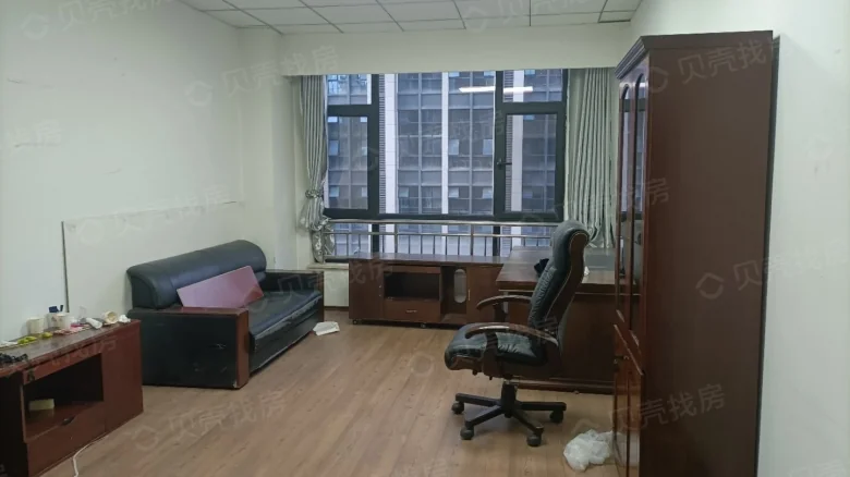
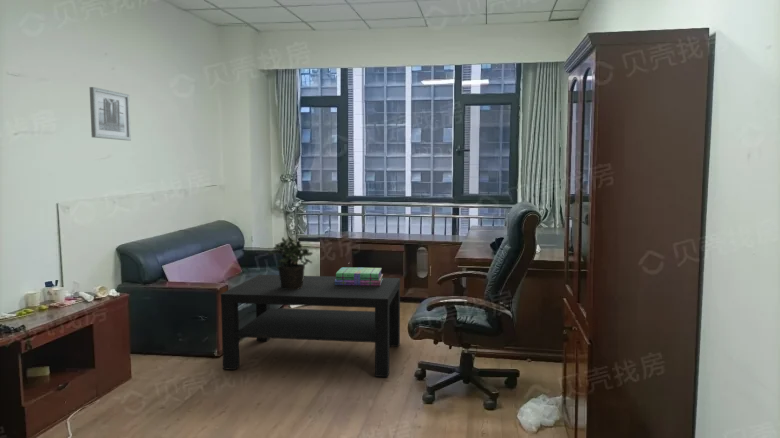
+ stack of books (359, 276)
+ wall art (111, 115)
+ coffee table (317, 320)
+ potted plant (289, 261)
